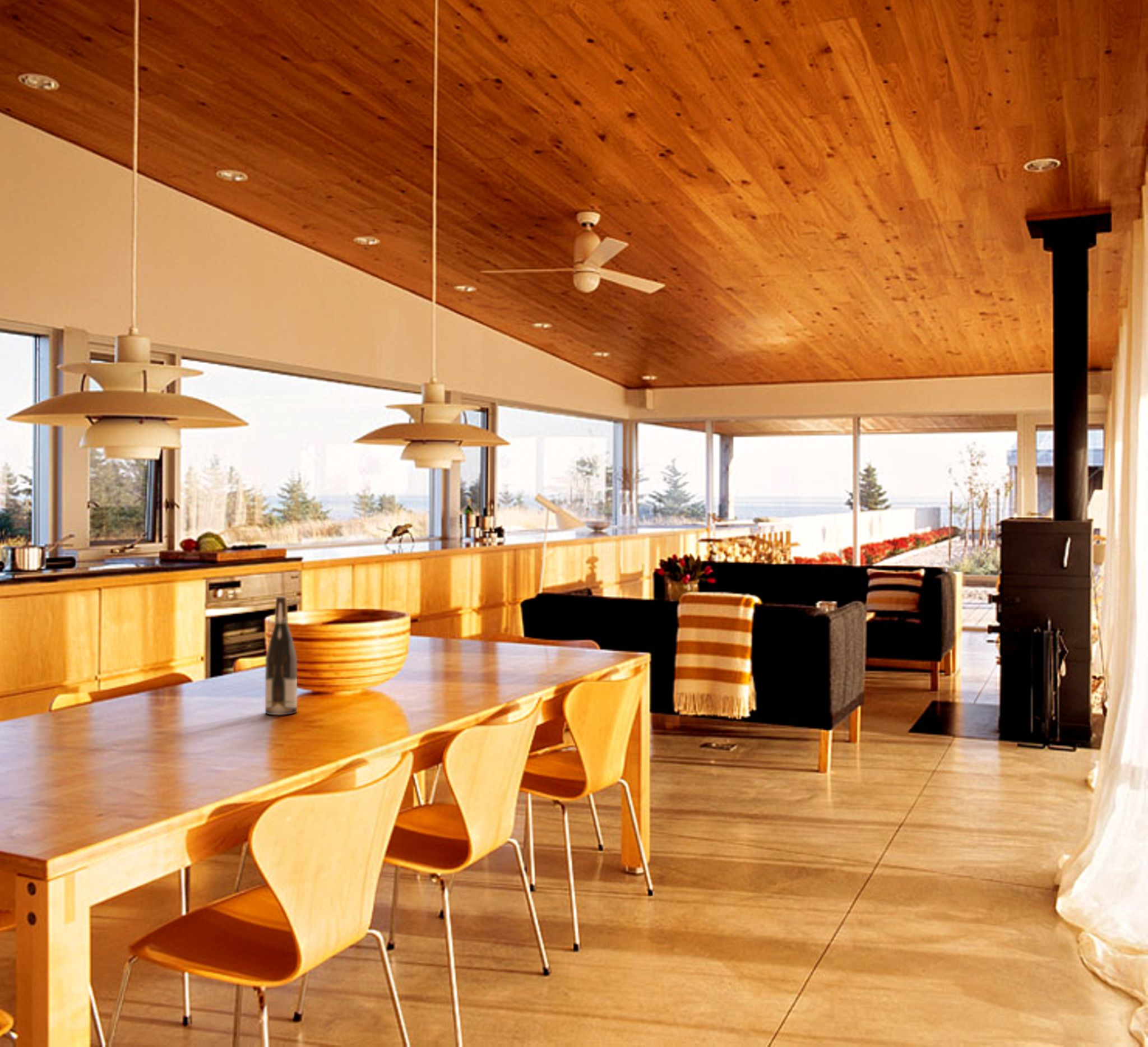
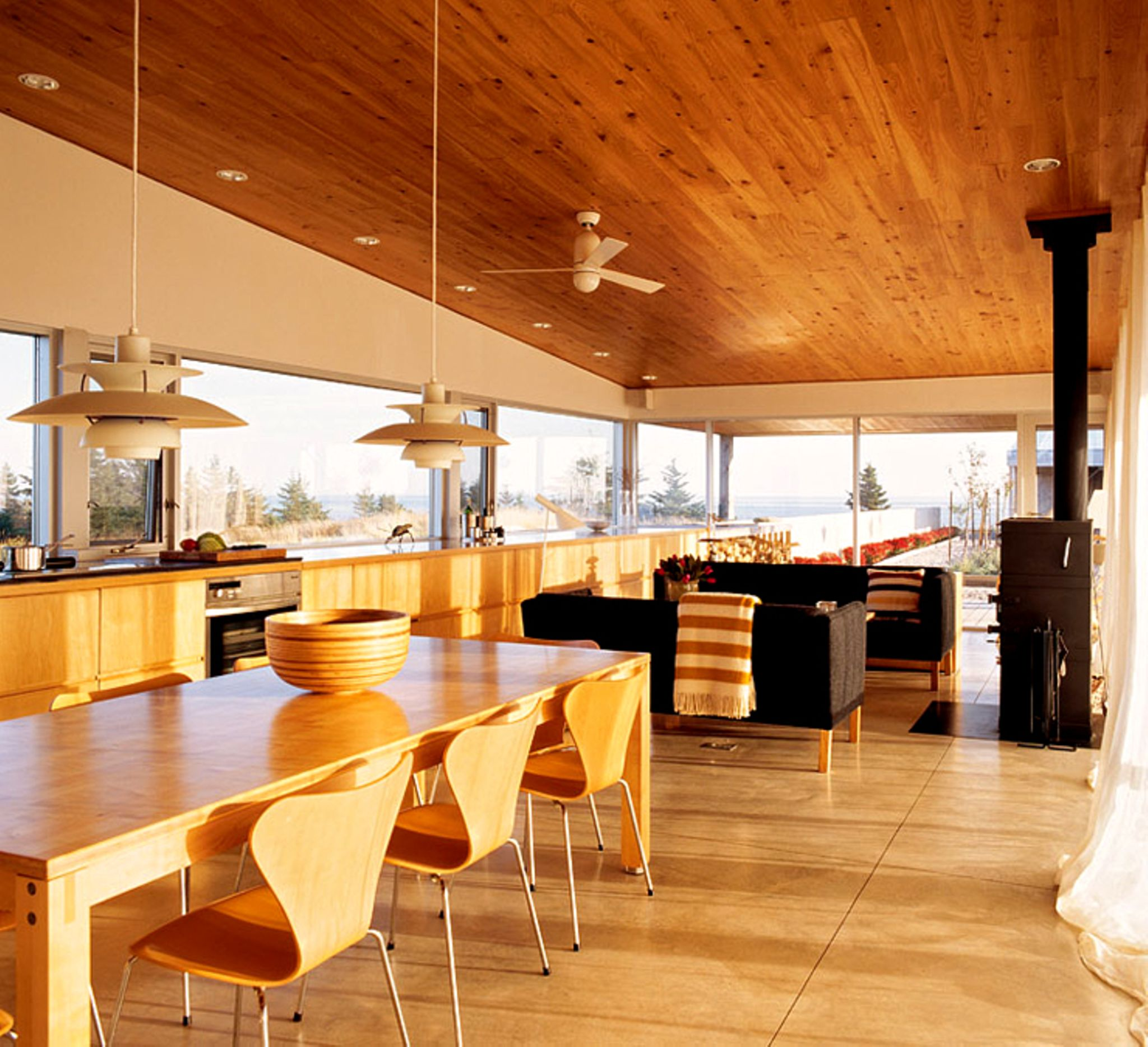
- wine bottle (281, 655)
